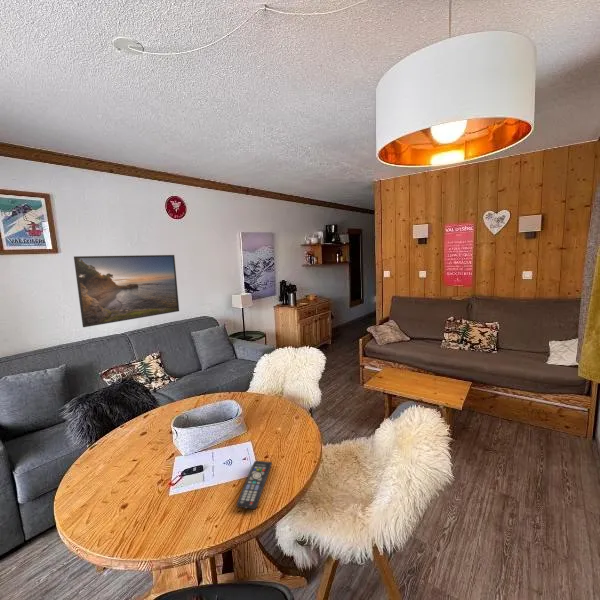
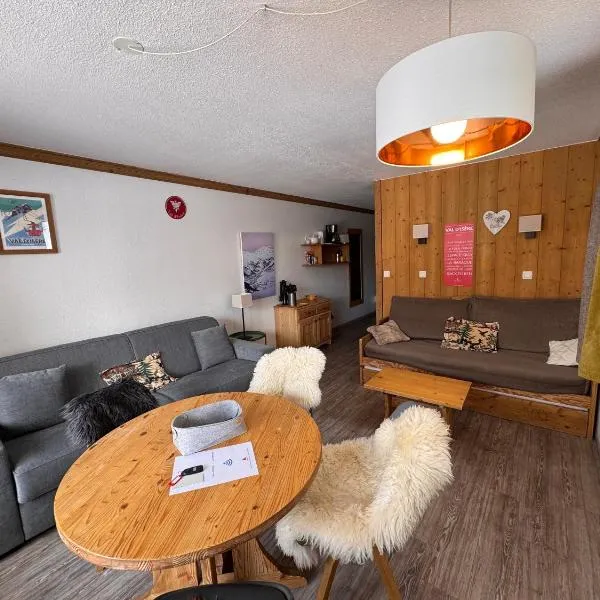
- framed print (133, 287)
- remote control (256, 481)
